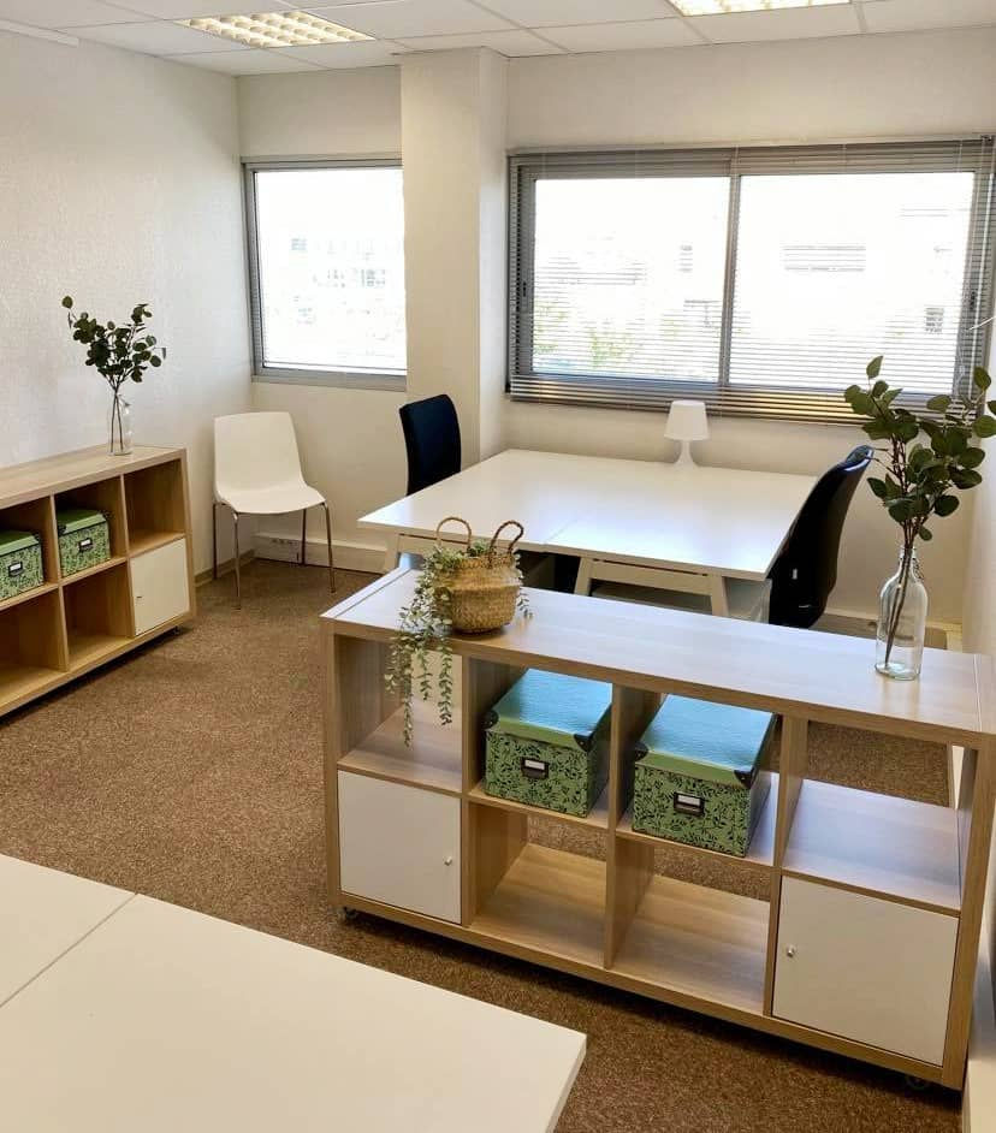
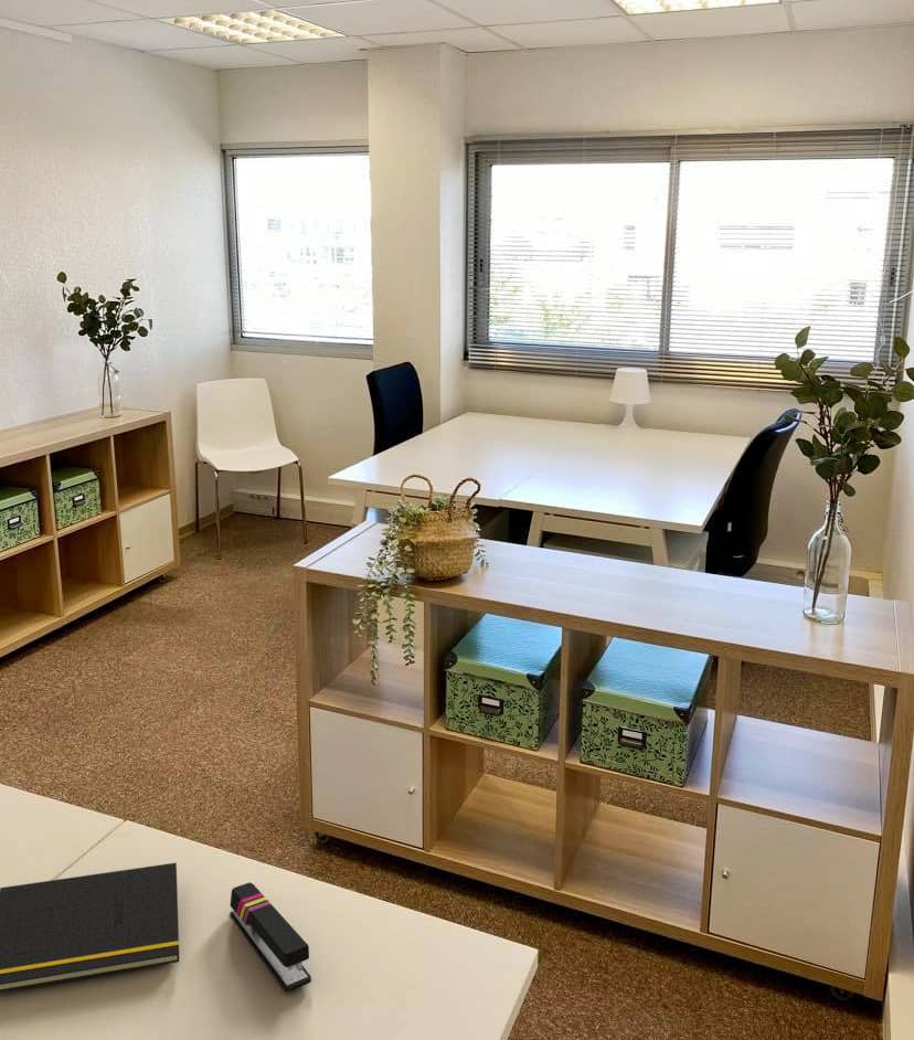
+ notepad (87, 923)
+ stapler (267, 930)
